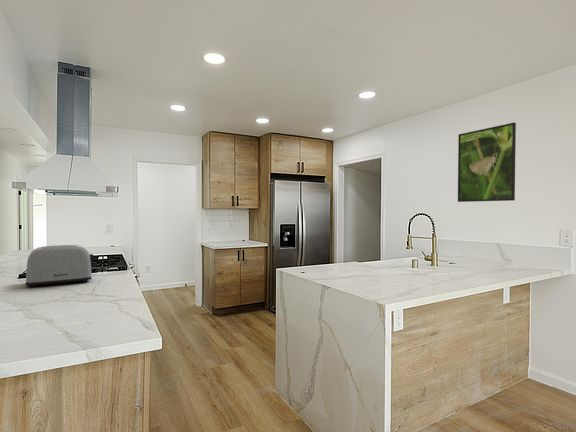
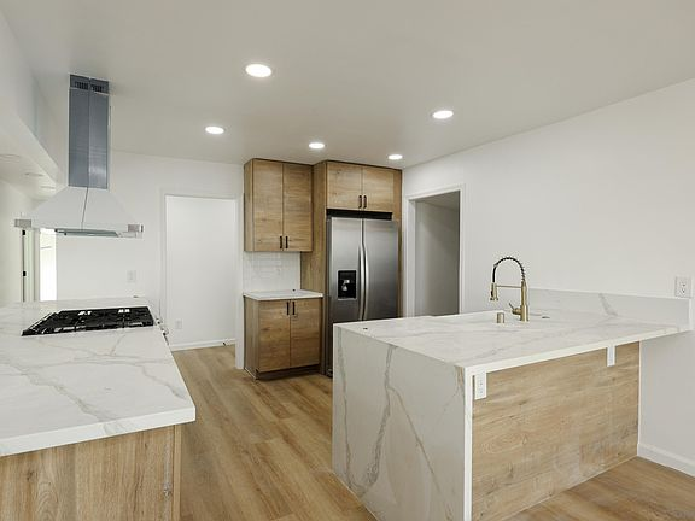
- toaster (61, 264)
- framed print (484, 165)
